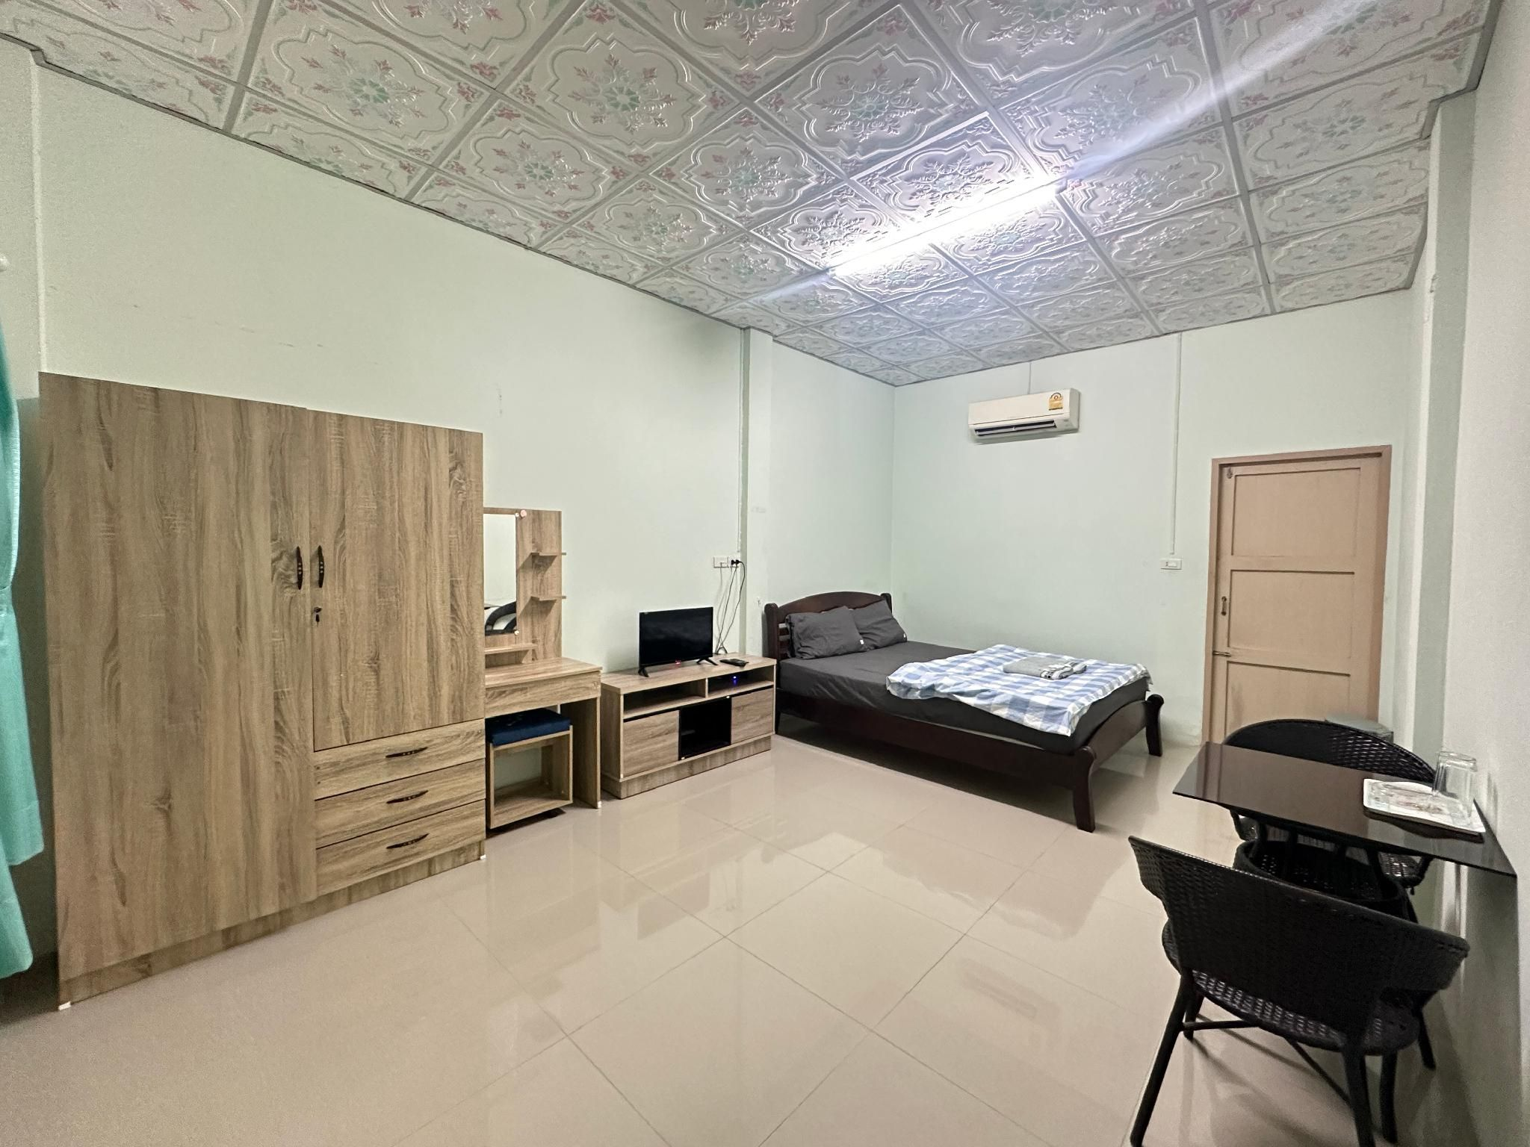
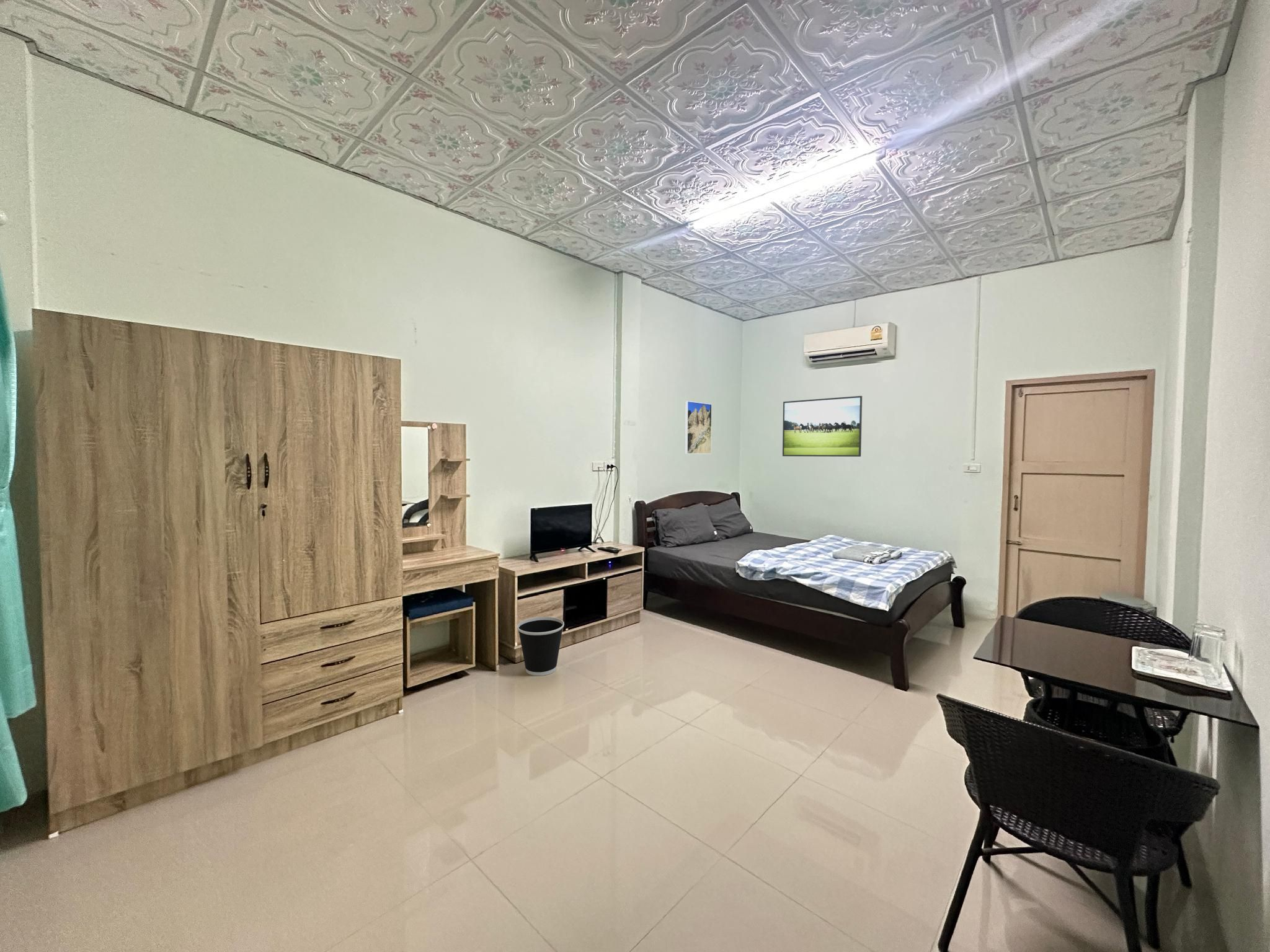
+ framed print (820, 428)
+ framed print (698, 428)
+ wastebasket (541, 646)
